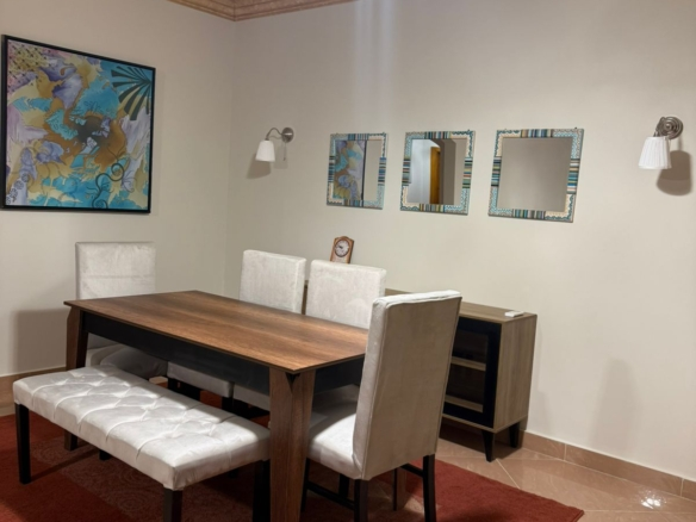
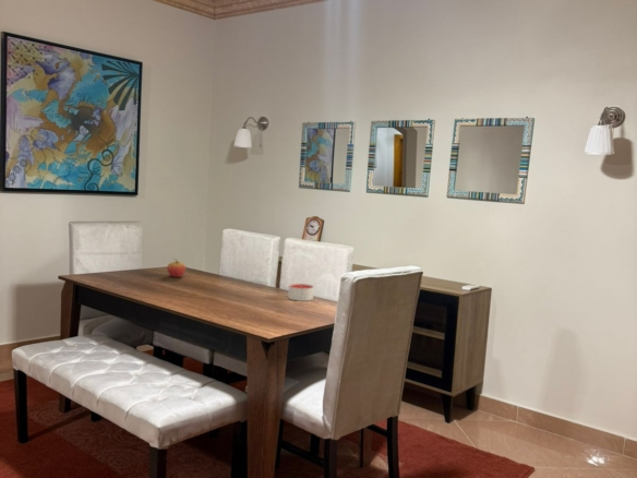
+ candle (300, 291)
+ fruit (176, 267)
